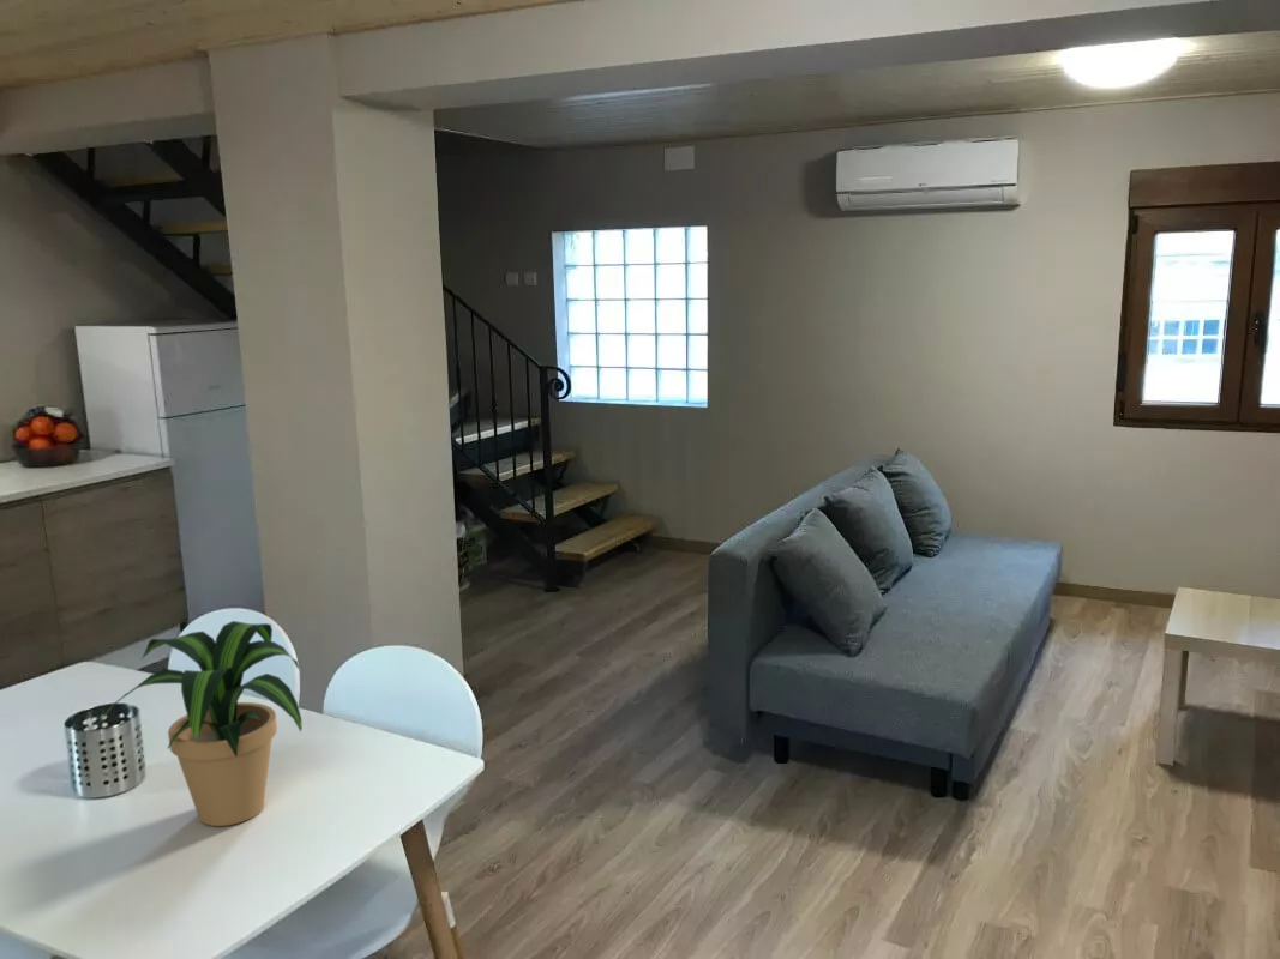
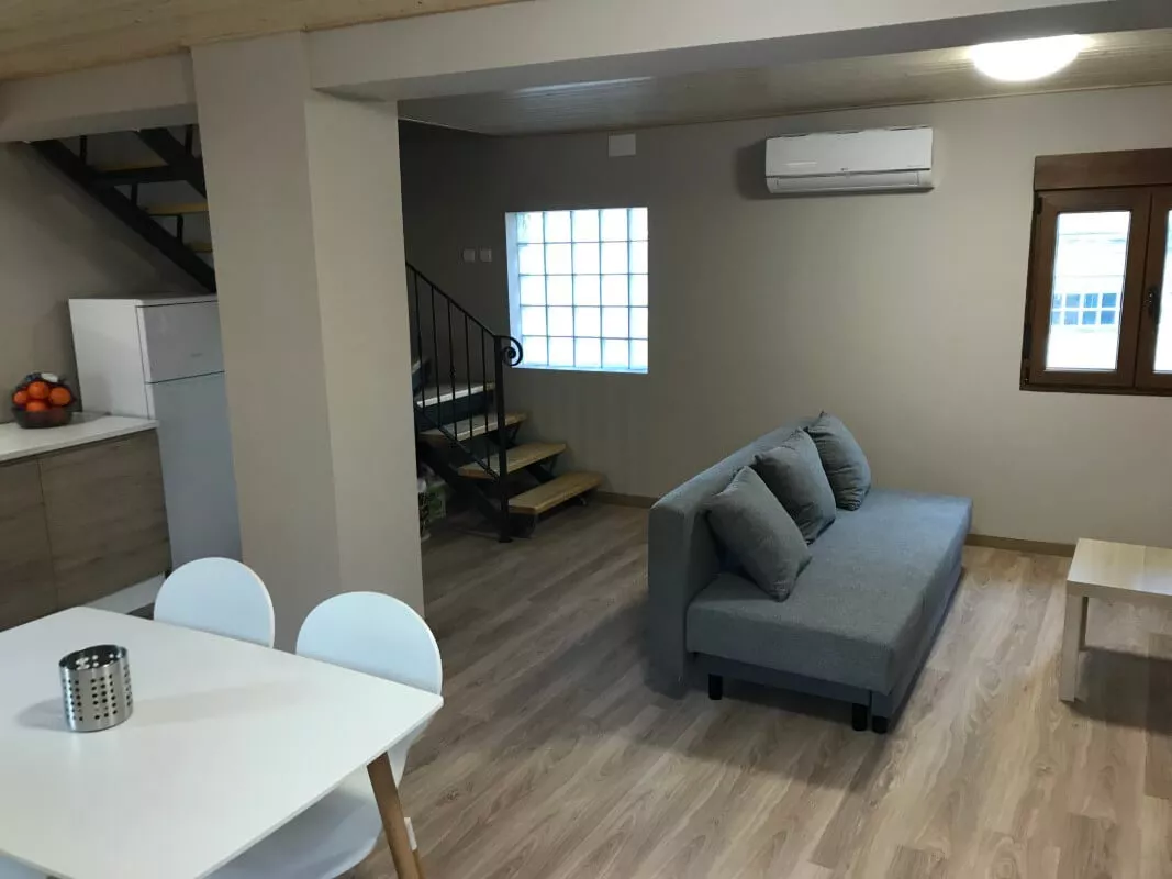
- potted plant (223, 725)
